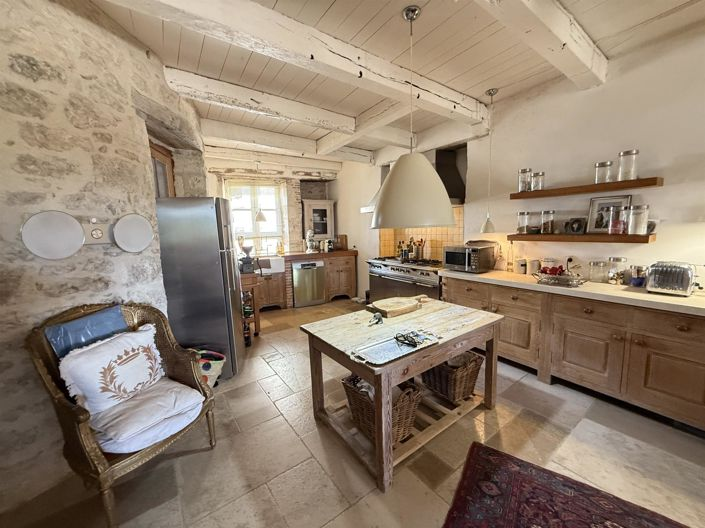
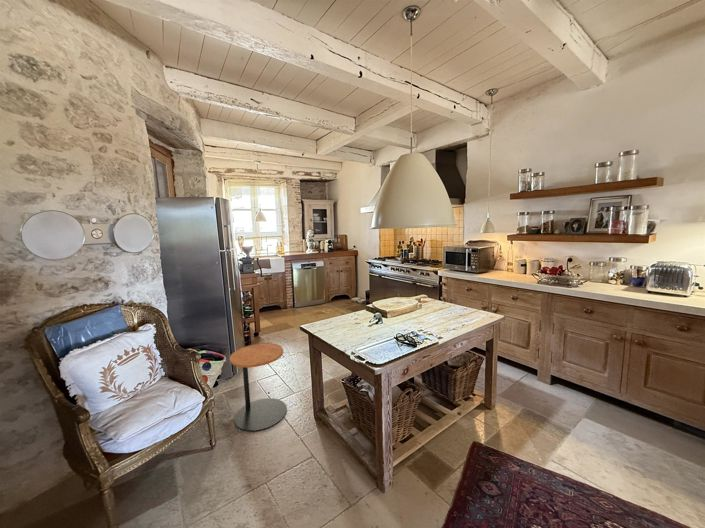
+ side table (248, 383)
